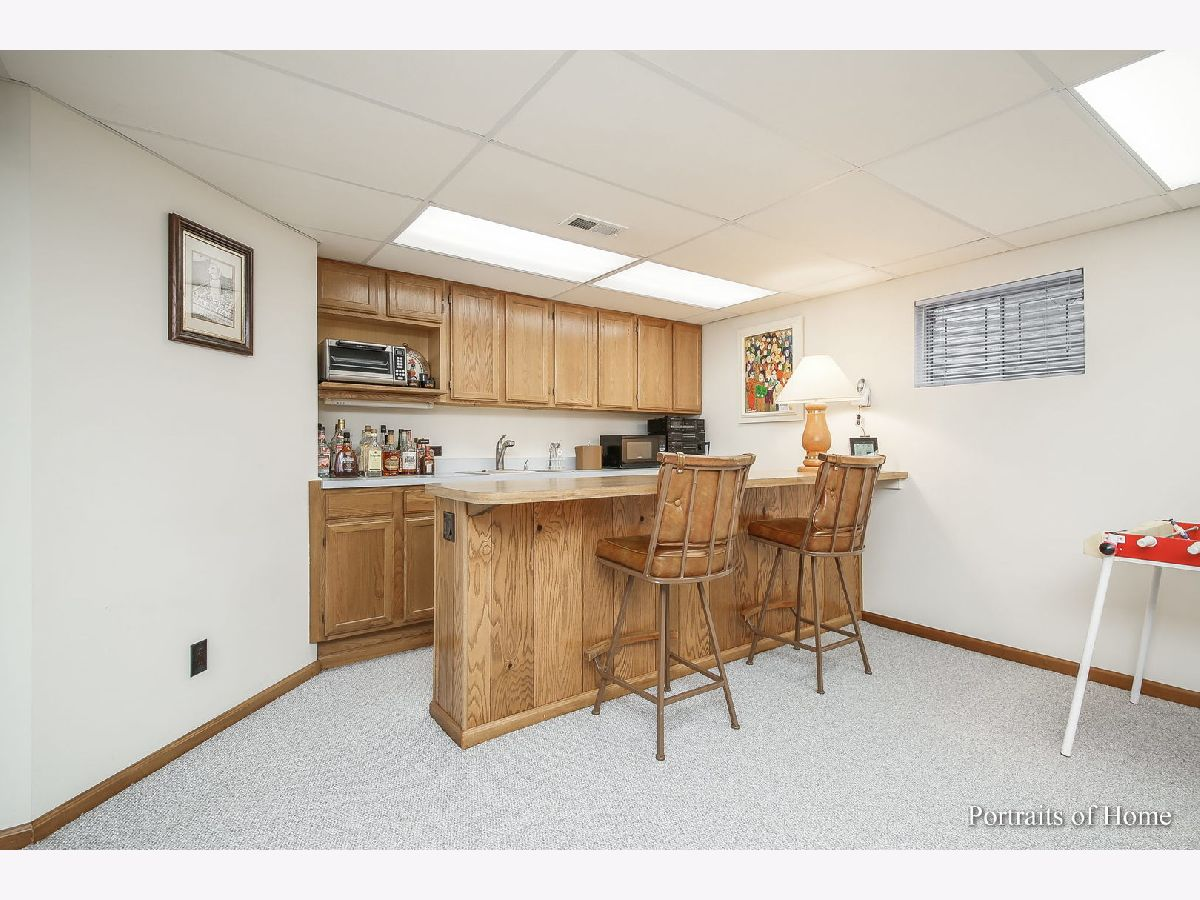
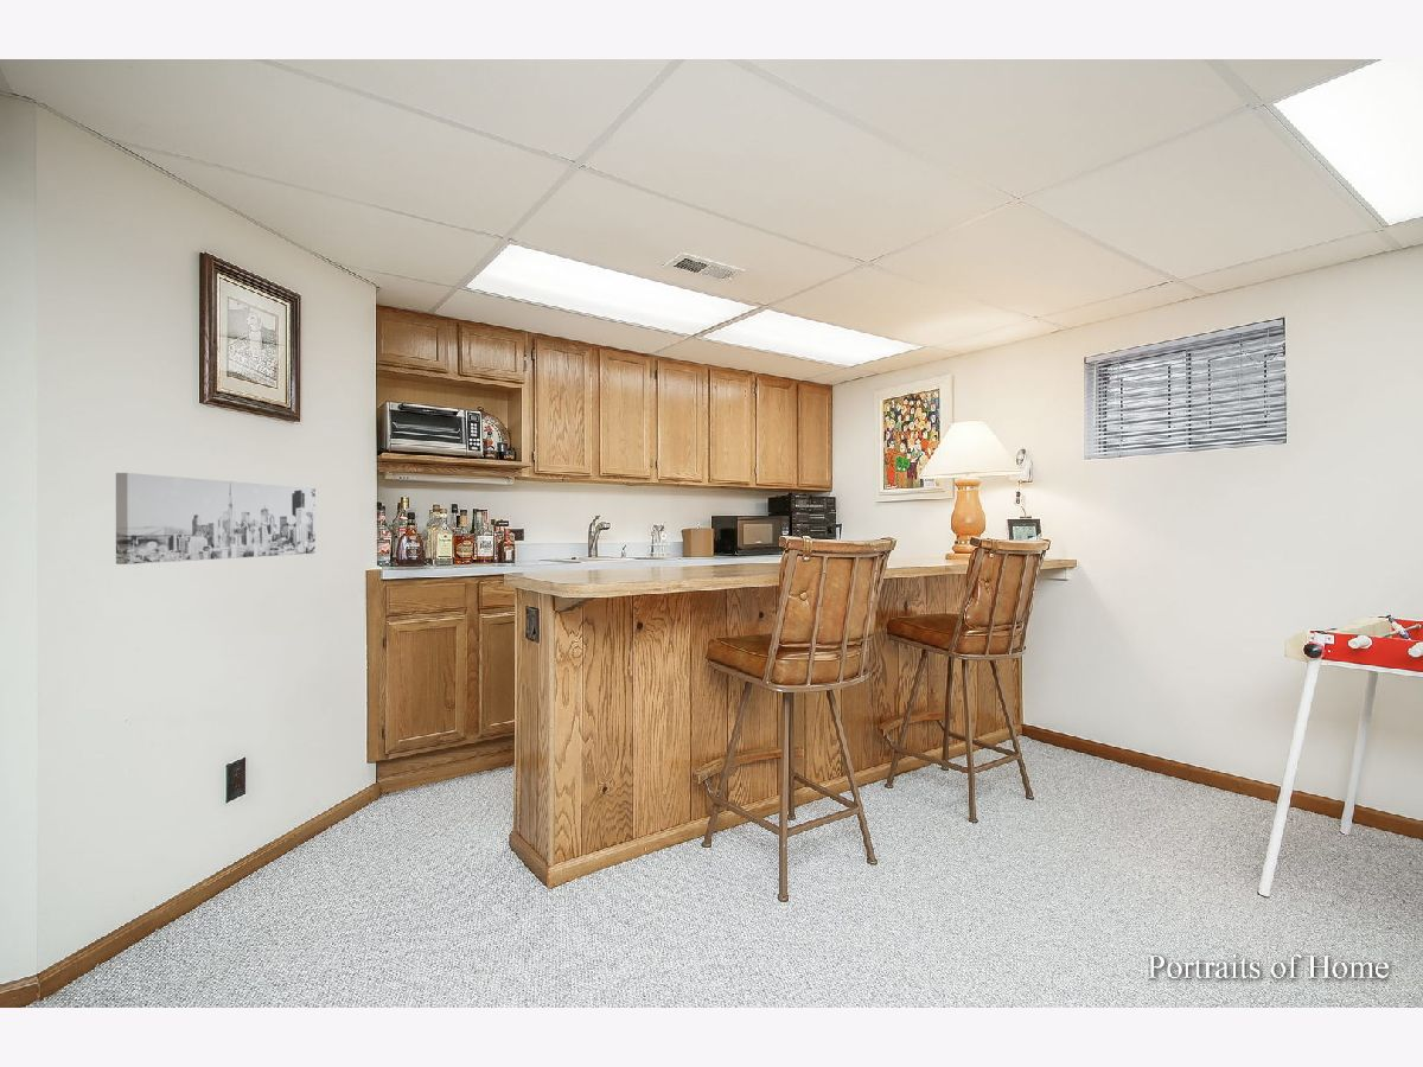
+ wall art (232, 519)
